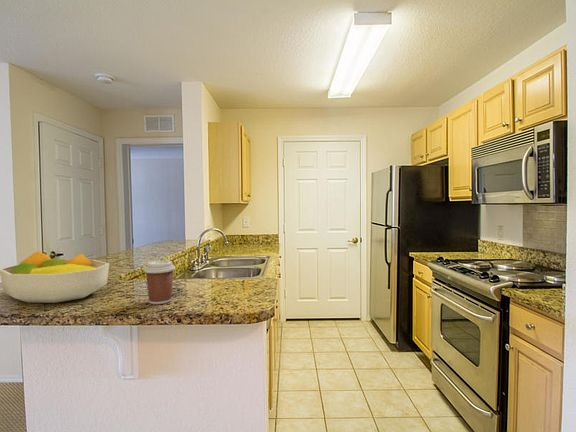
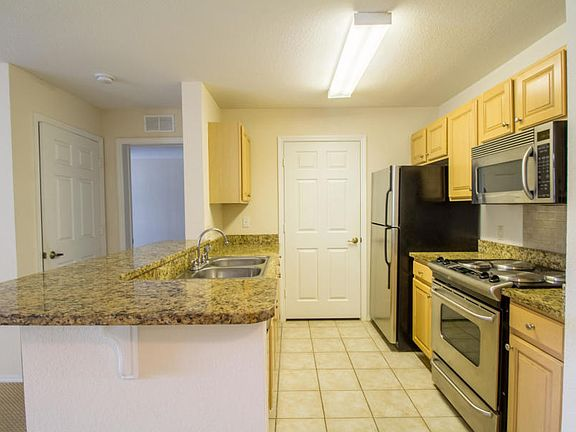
- coffee cup (160, 281)
- fruit bowl (56, 274)
